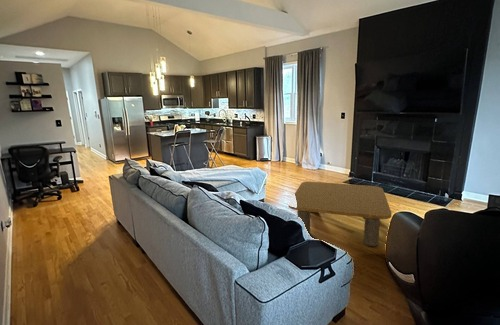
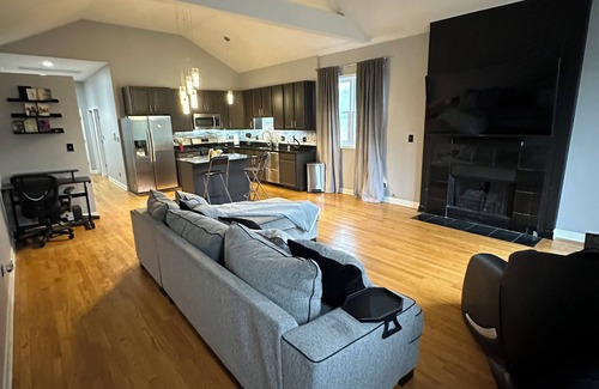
- coffee table (338, 210)
